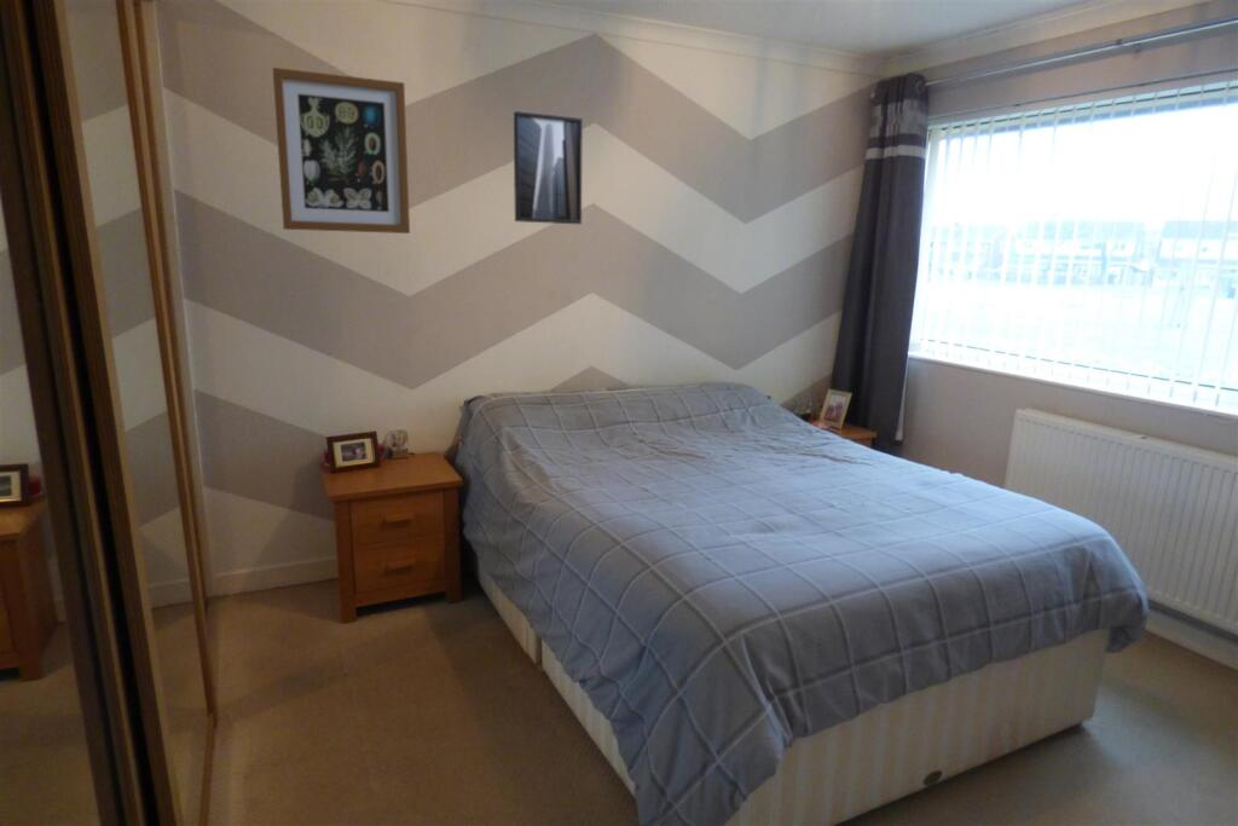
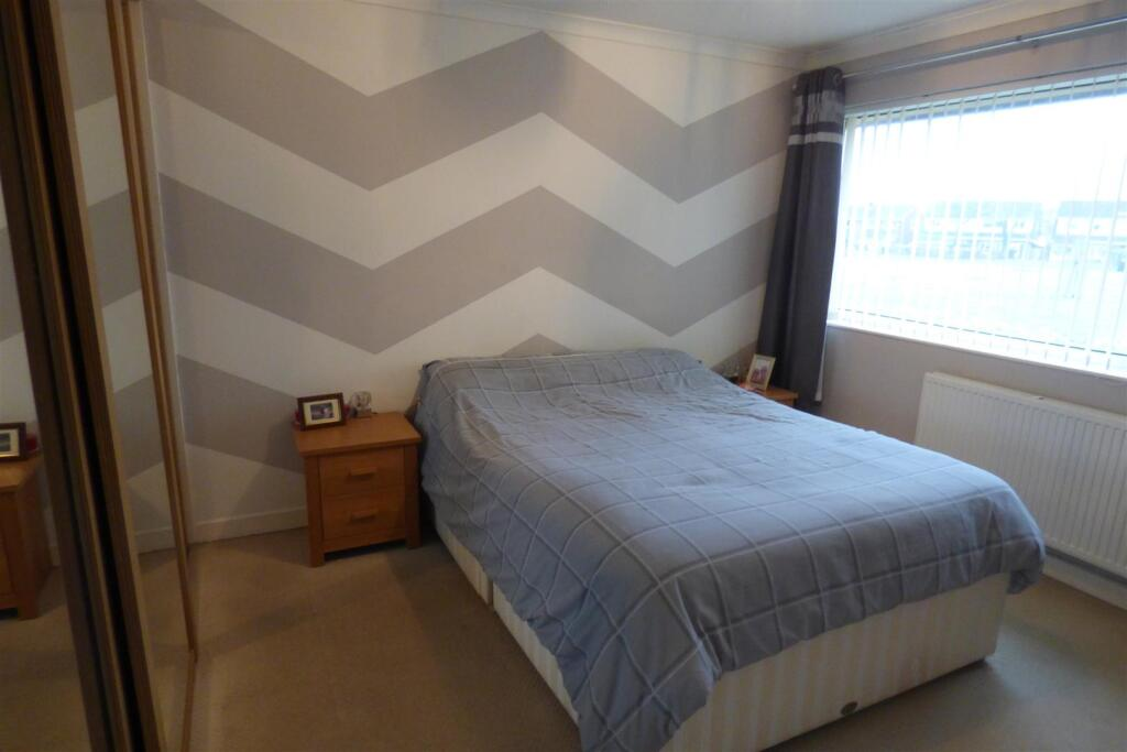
- wall art (345, 155)
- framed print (548, 169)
